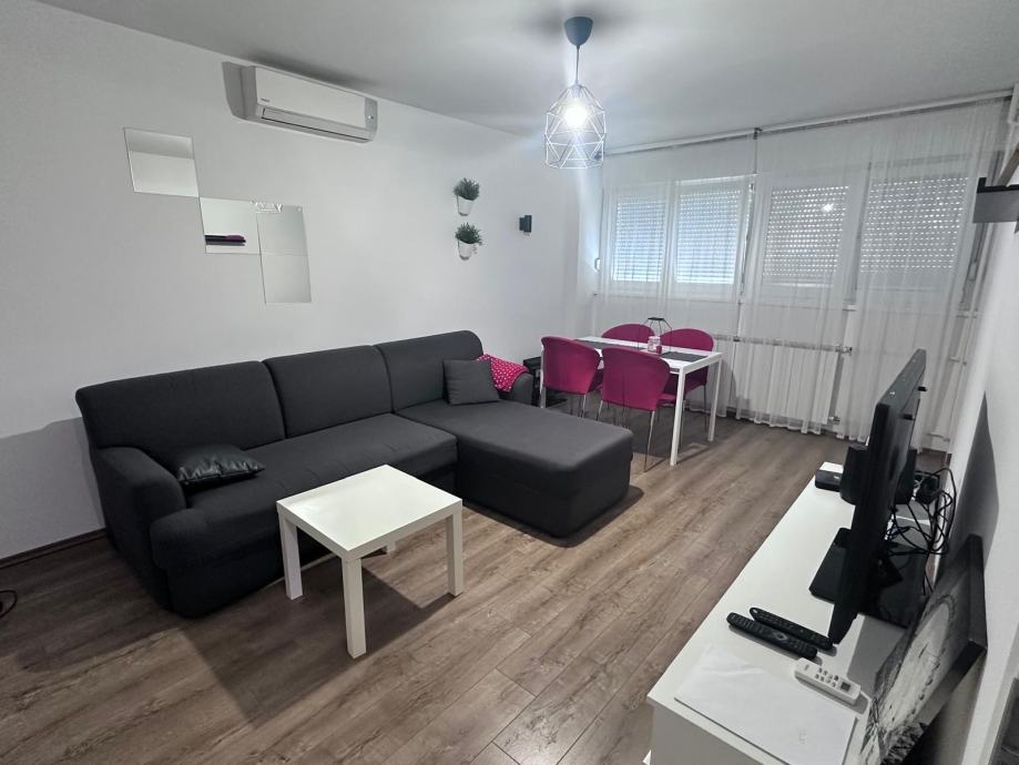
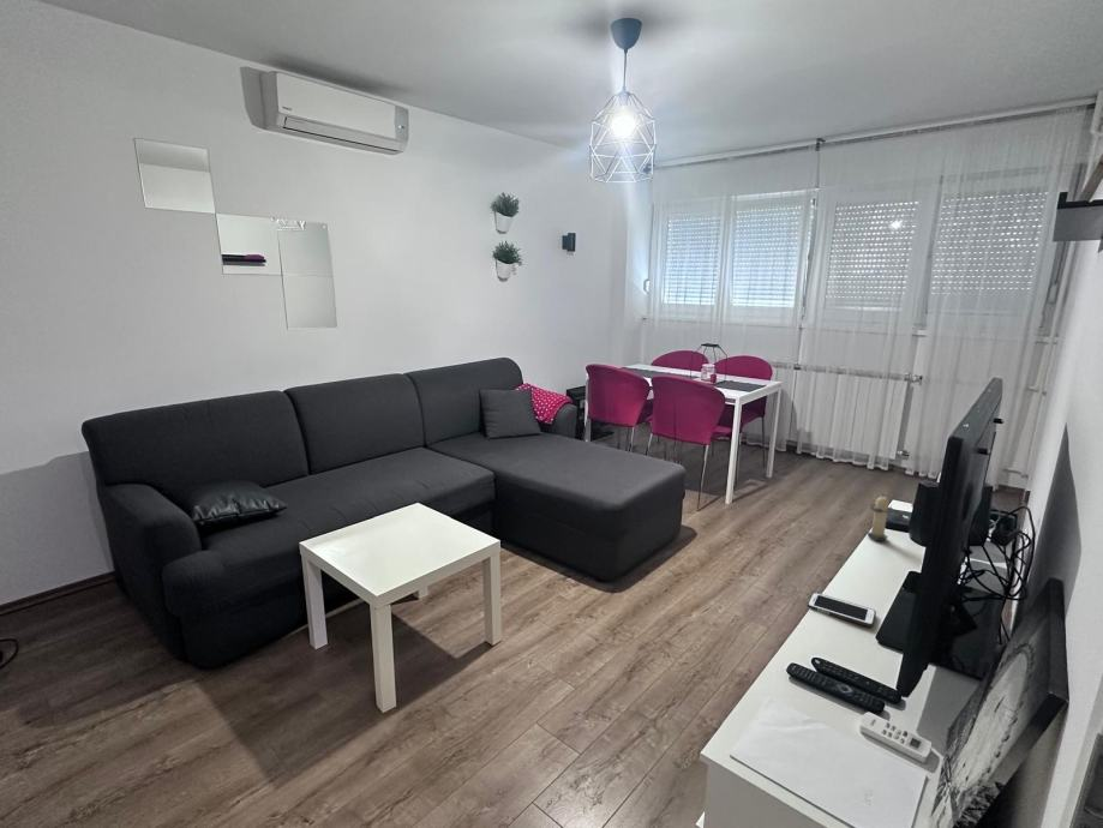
+ candle (880, 515)
+ cell phone (840, 608)
